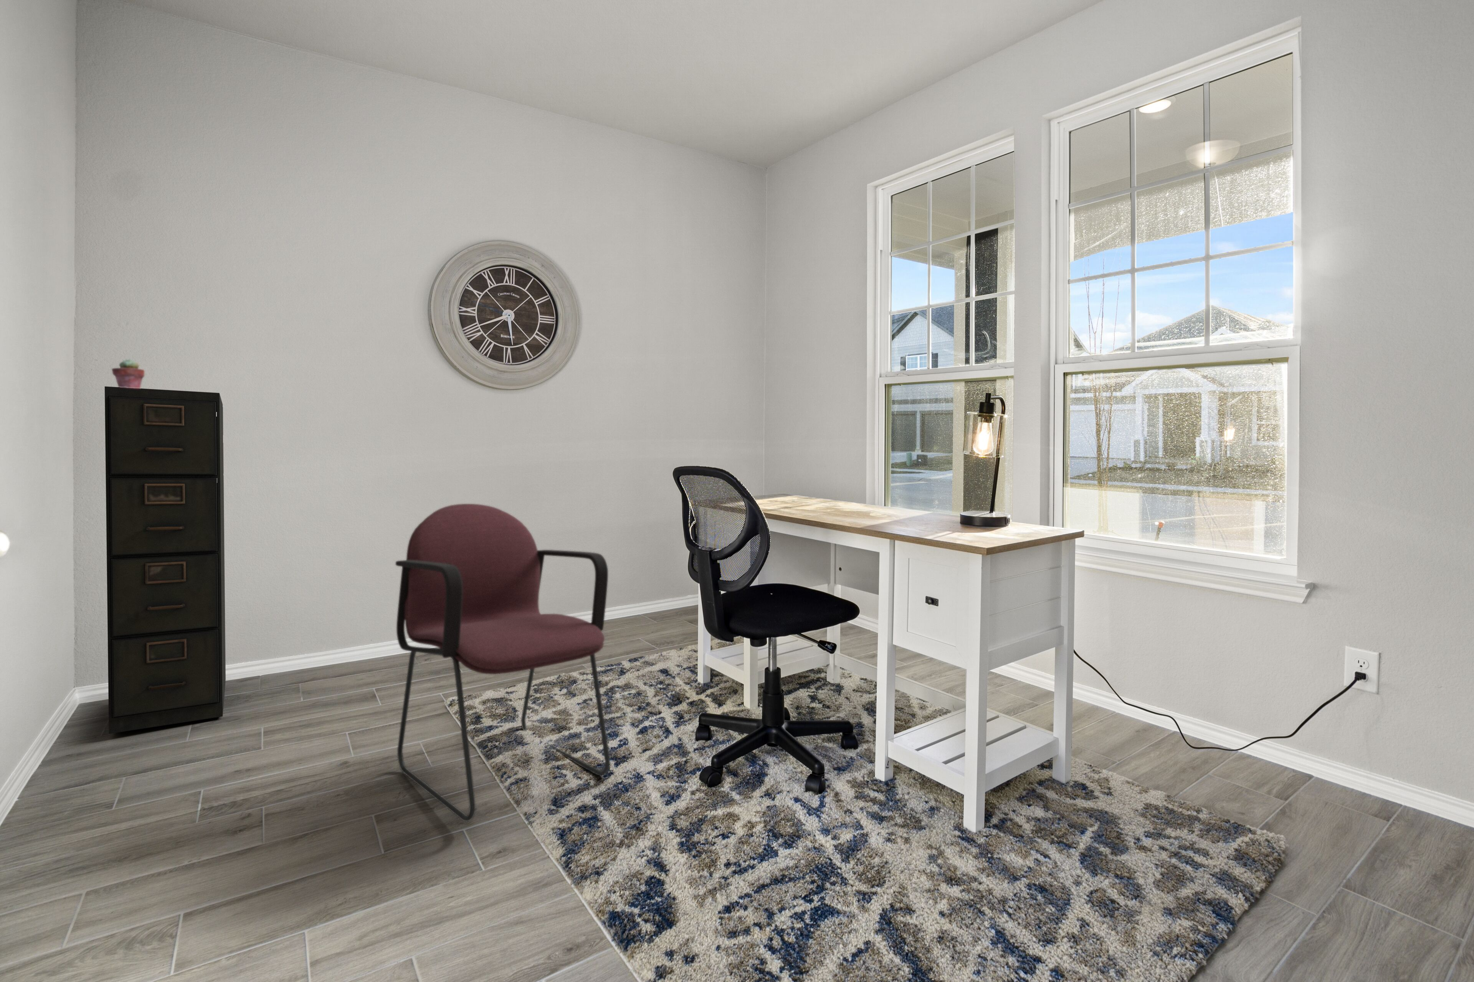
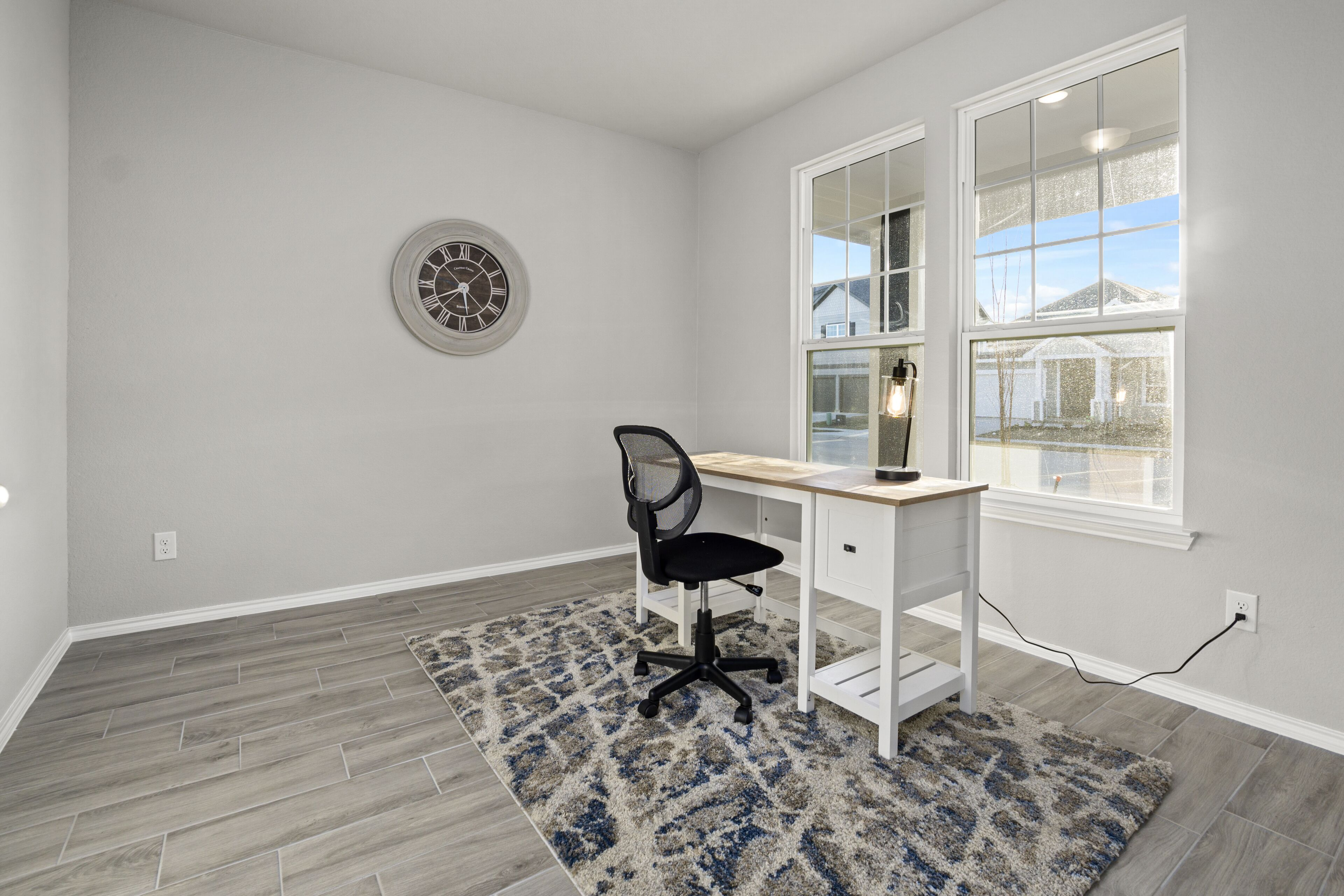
- potted succulent (128, 375)
- armchair (501, 640)
- filing cabinet (171, 552)
